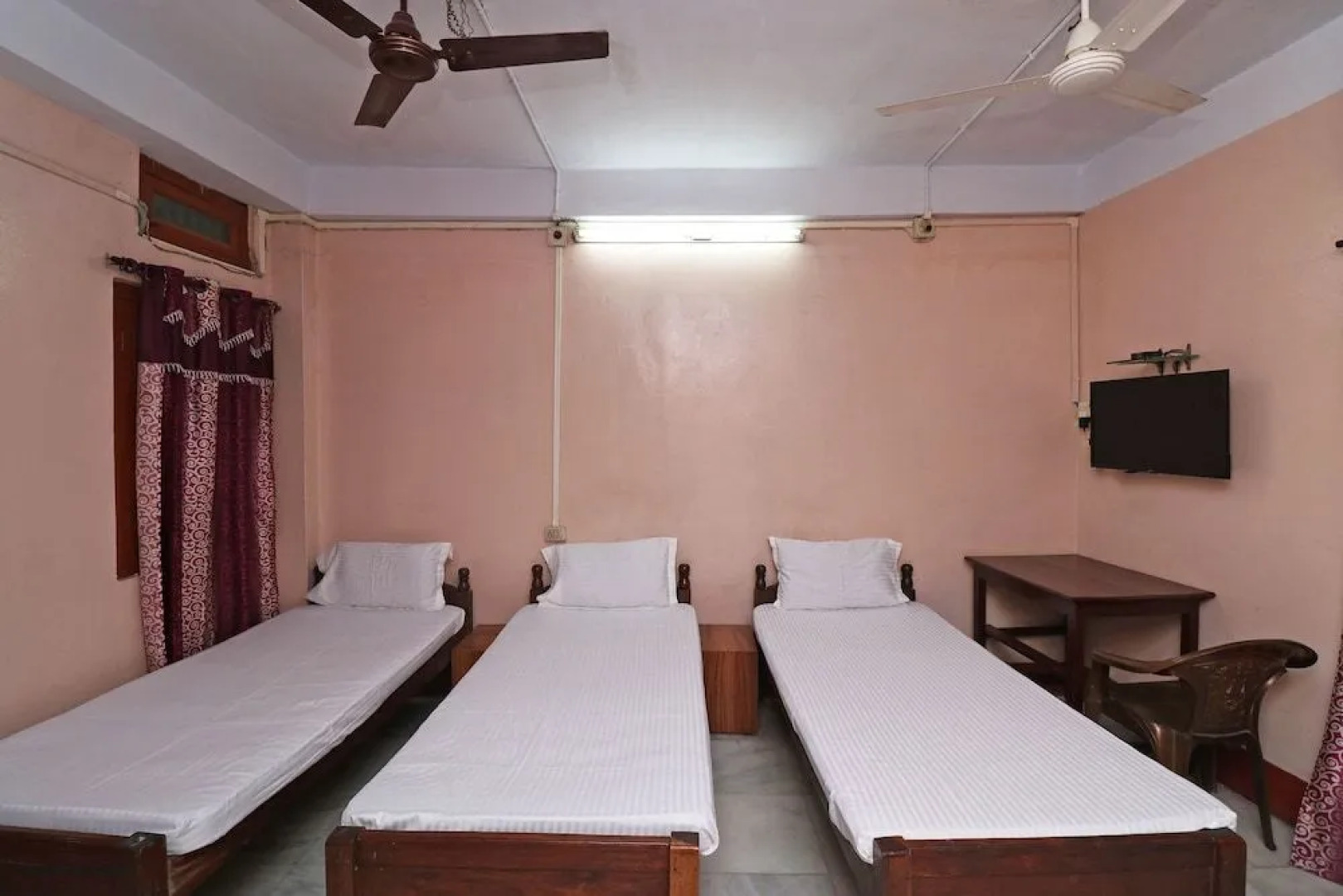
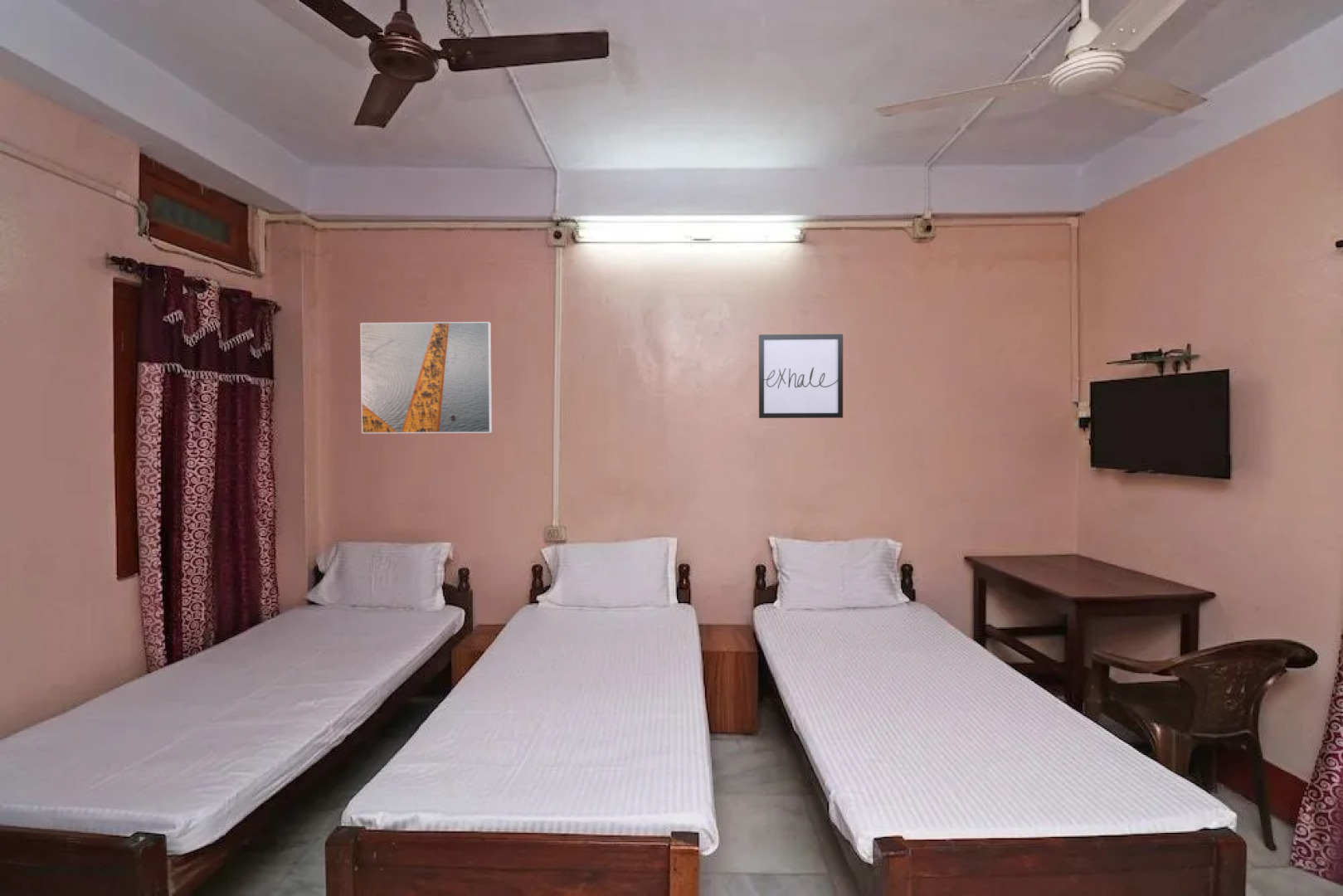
+ wall art (800, 376)
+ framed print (426, 377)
